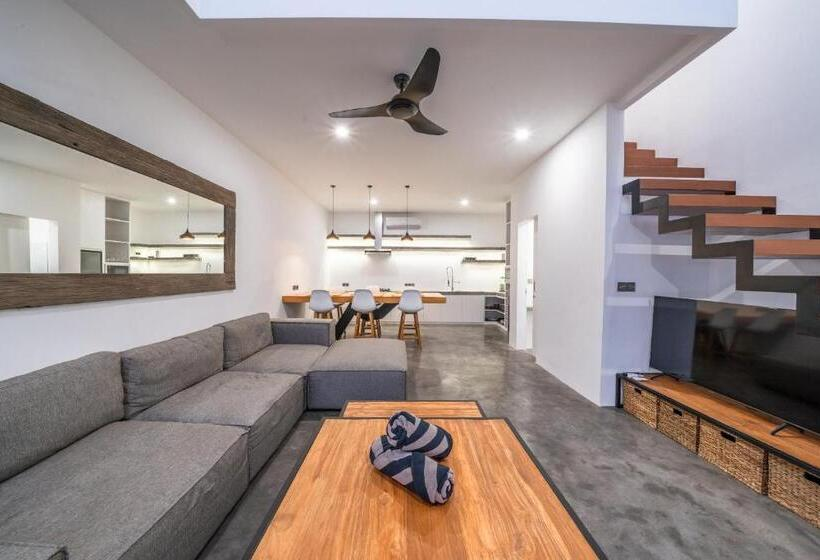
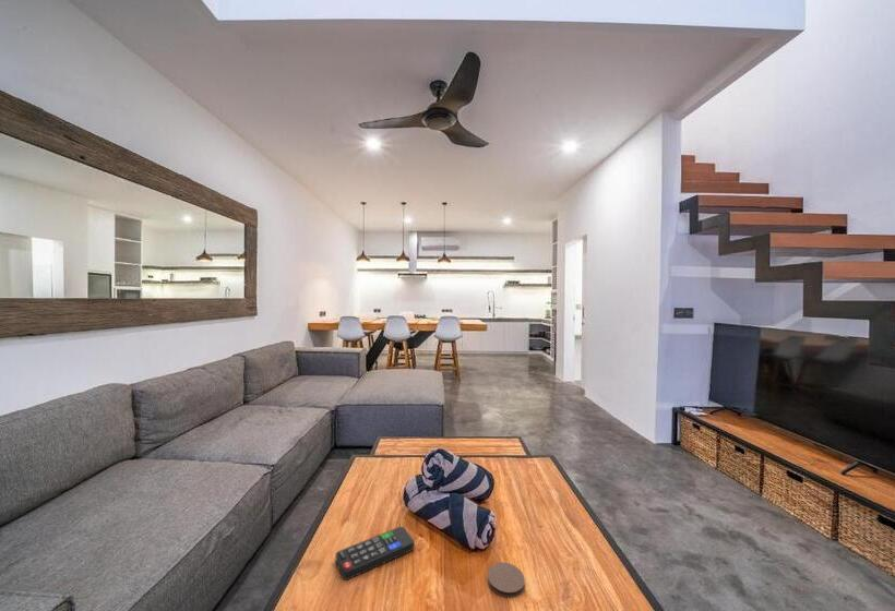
+ coaster (505, 578)
+ remote control (375, 550)
